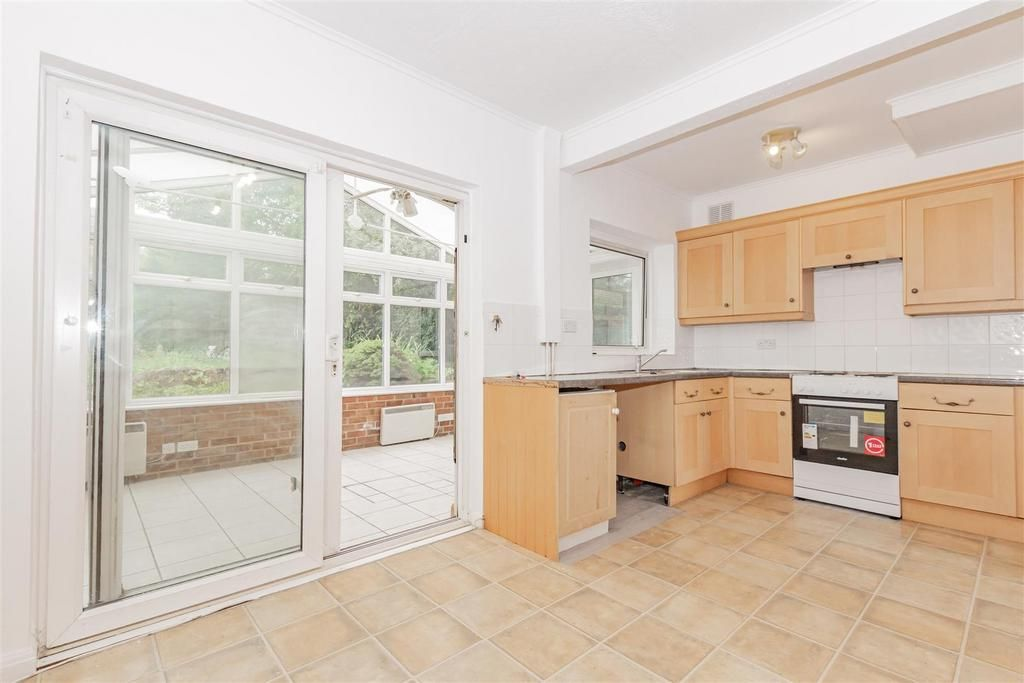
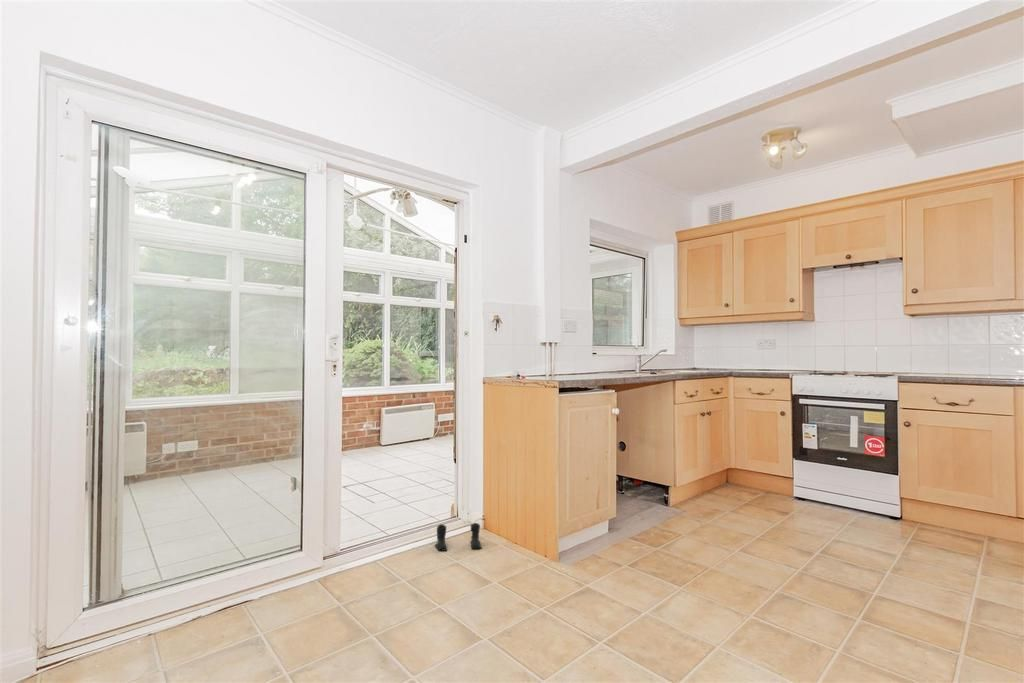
+ boots (445, 535)
